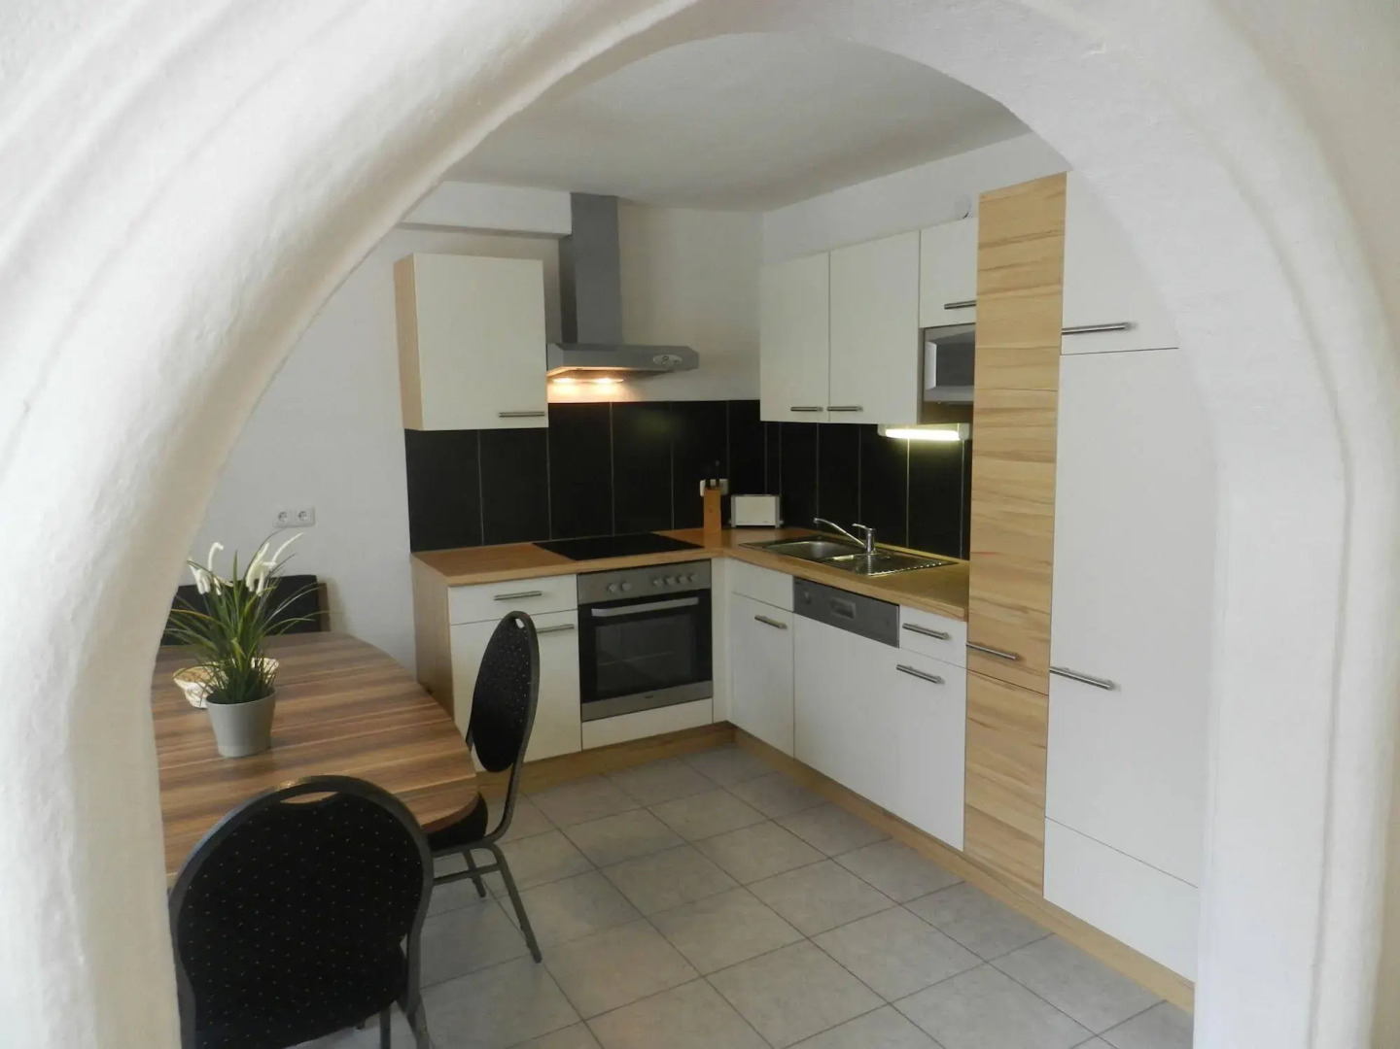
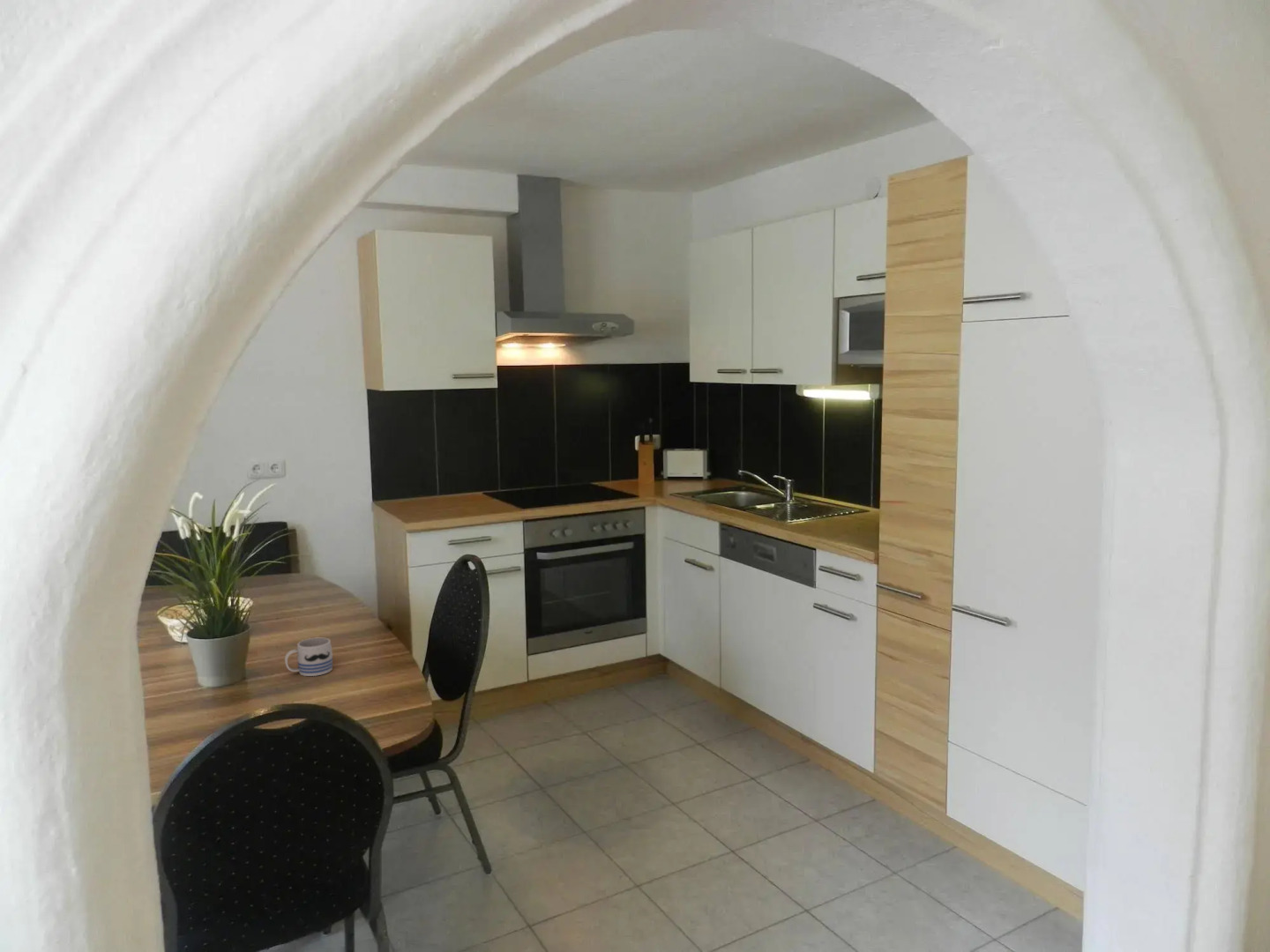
+ mug (309, 657)
